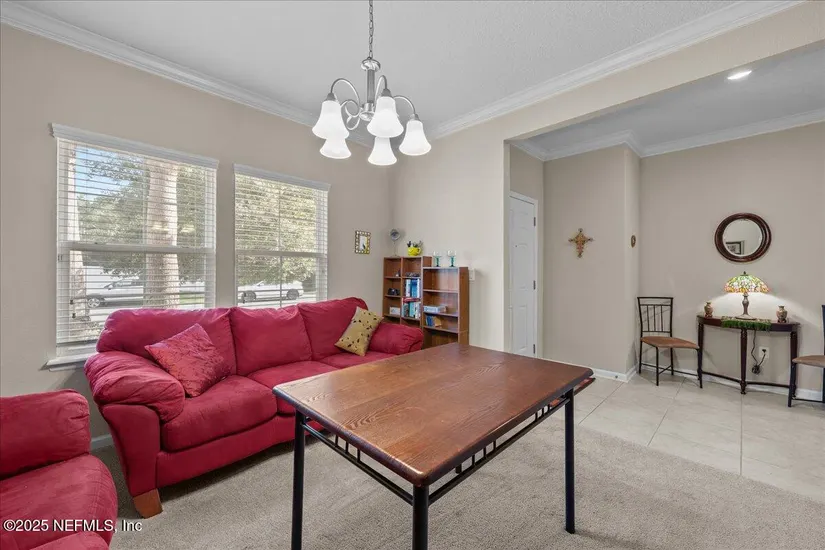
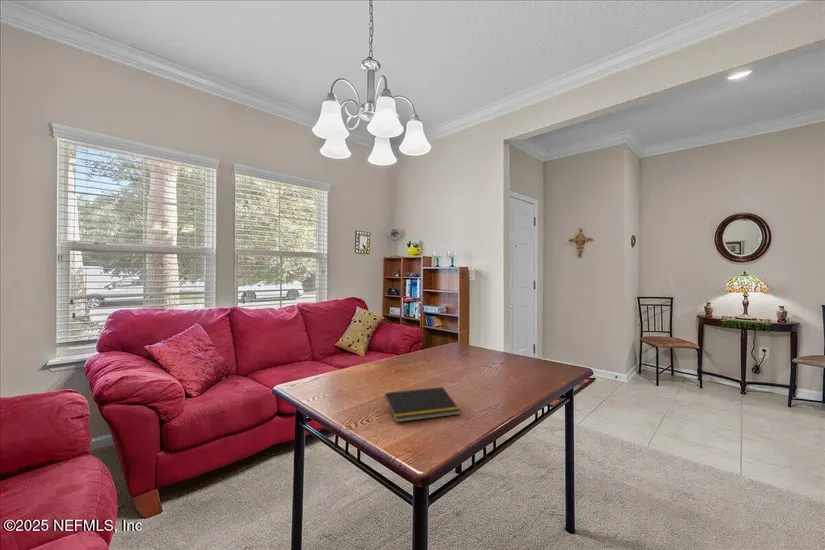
+ notepad (421, 403)
